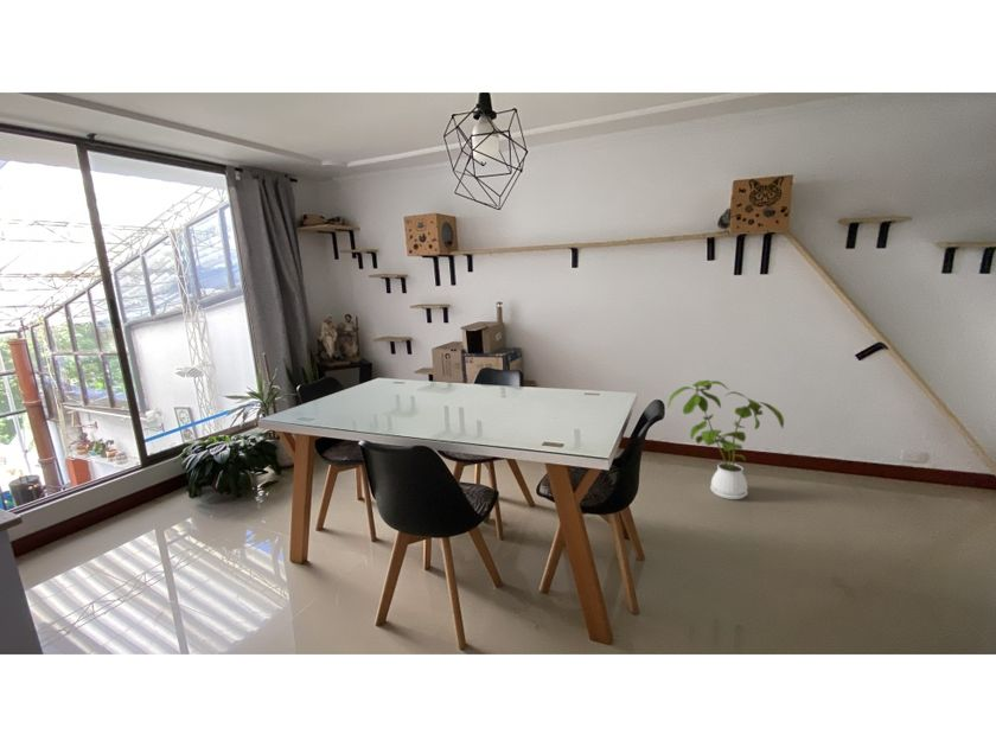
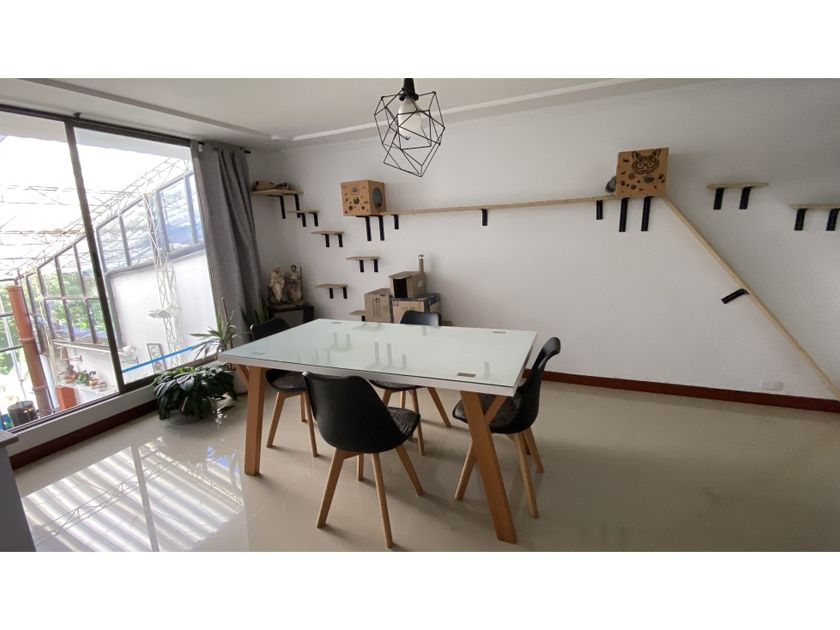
- house plant (713, 436)
